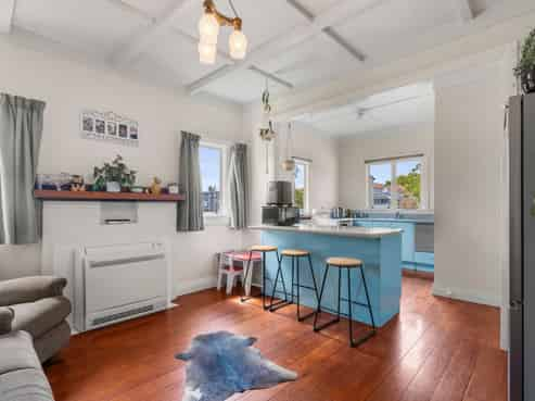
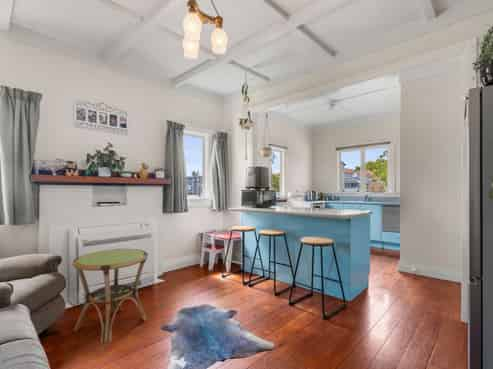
+ side table (112, 290)
